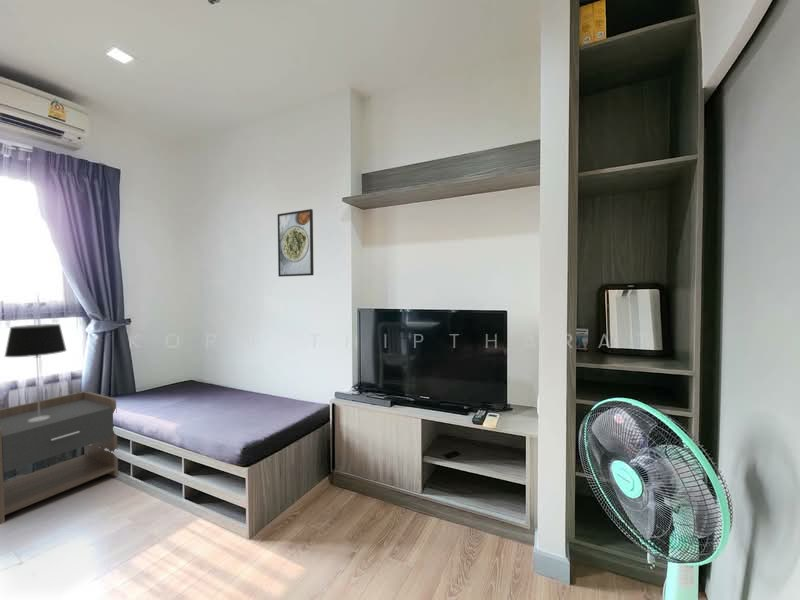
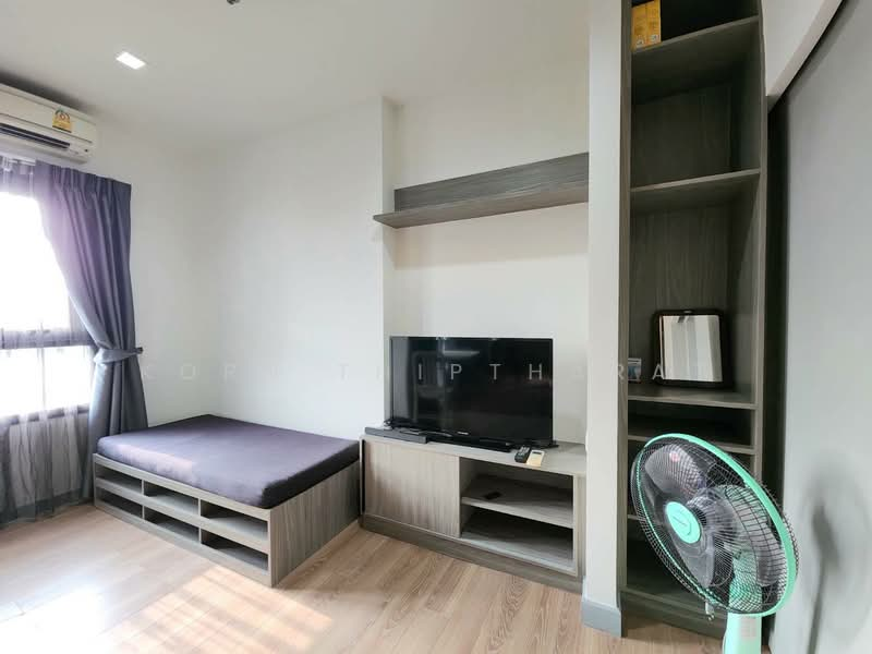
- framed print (295, 244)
- table lamp (37, 372)
- nightstand (50, 447)
